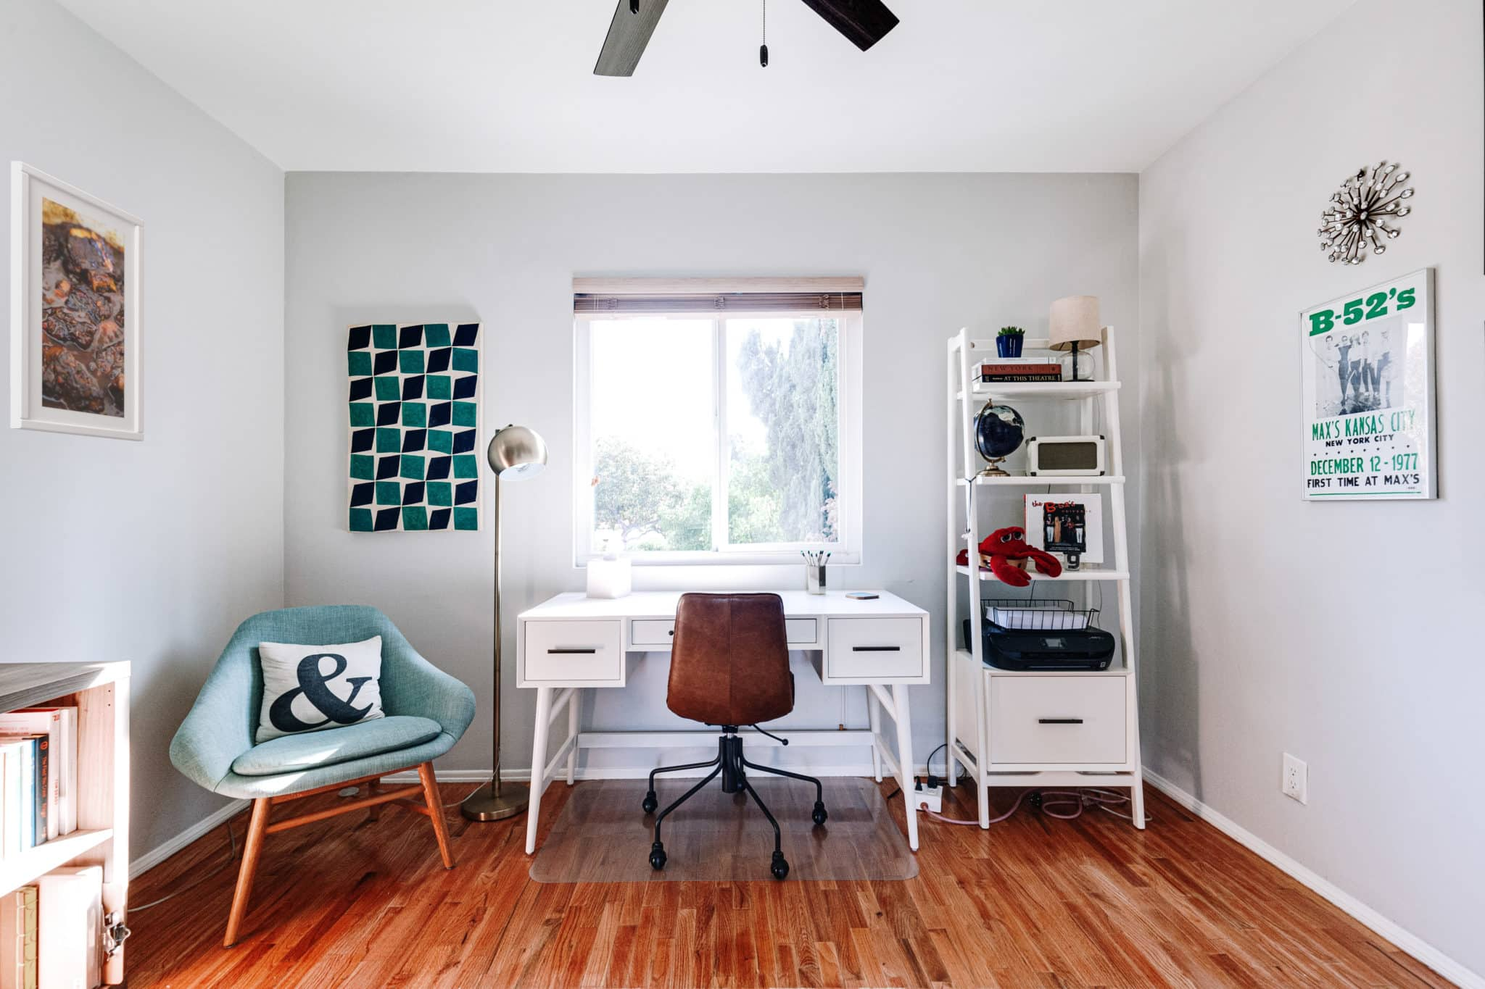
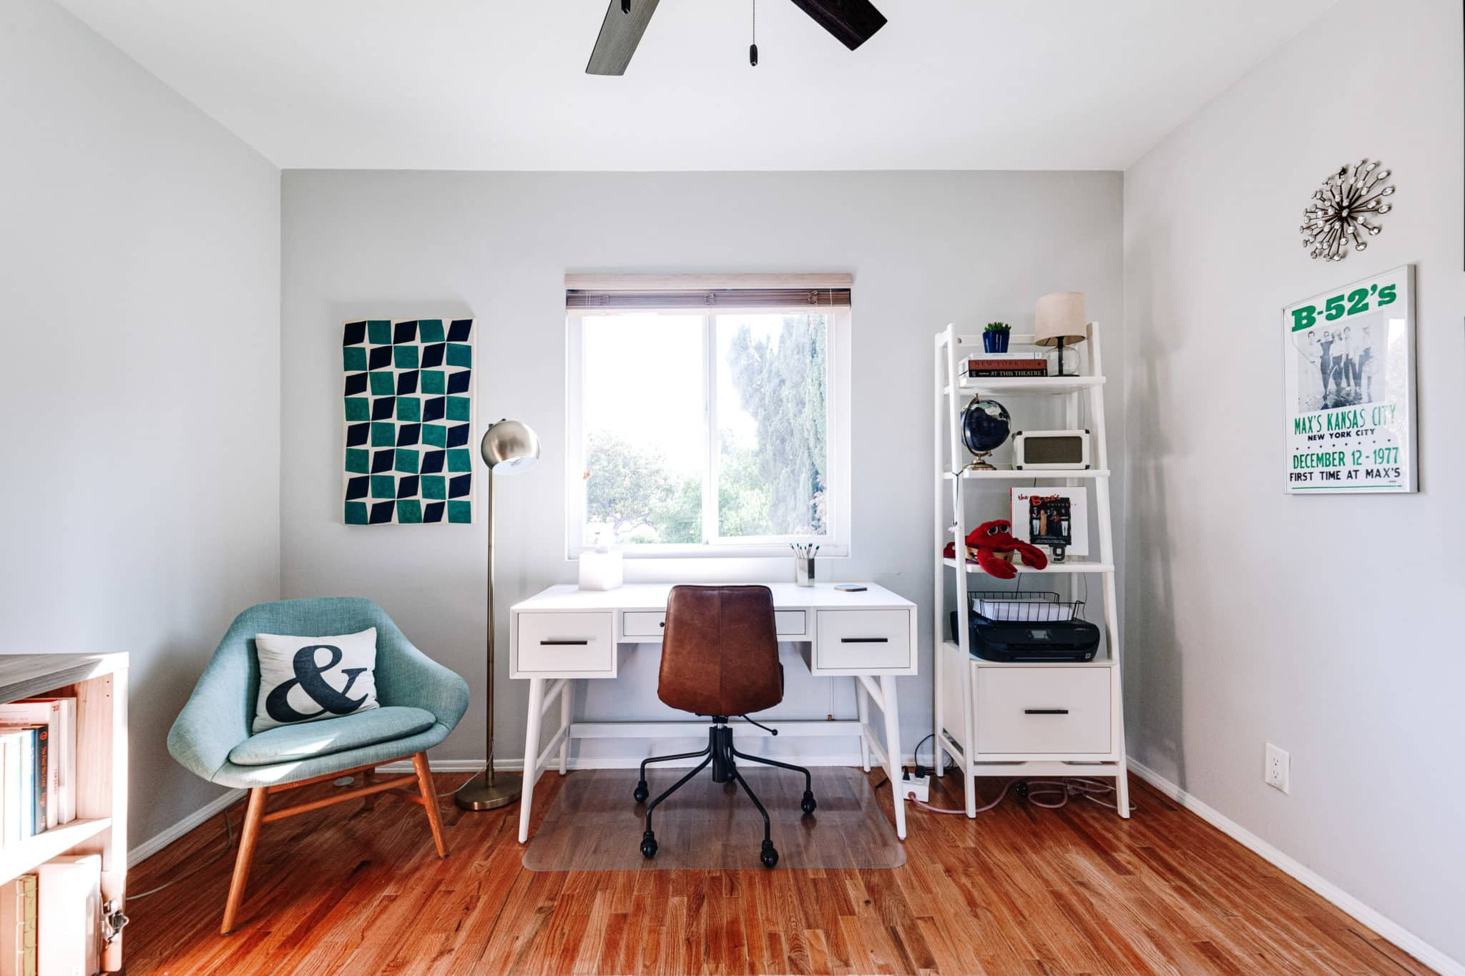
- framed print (84, 313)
